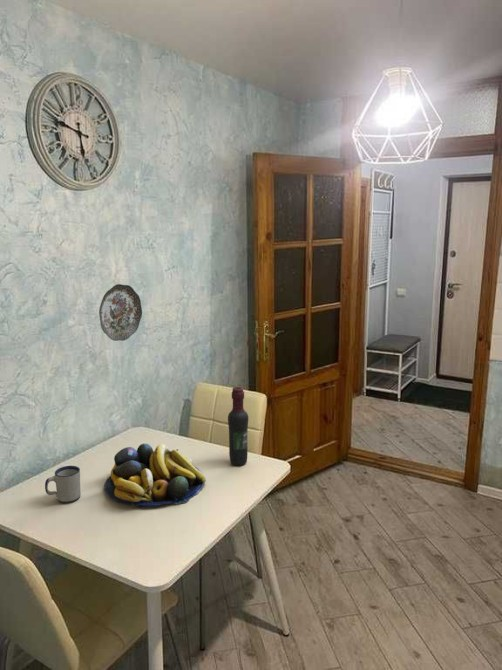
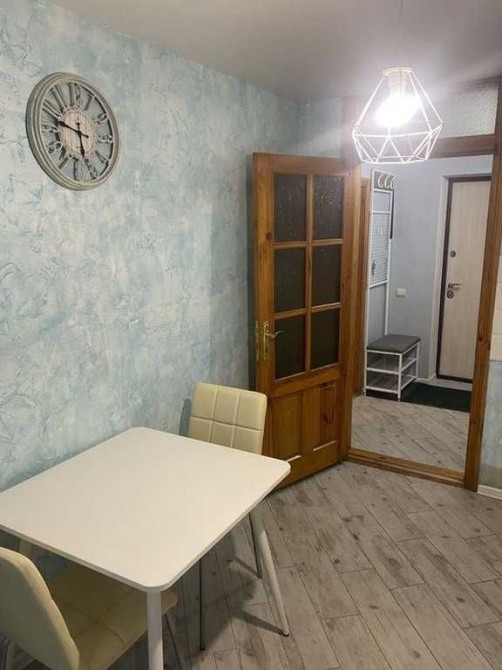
- wine bottle (238, 426)
- decorative plate (119, 312)
- mug (63, 485)
- fruit bowl (154, 466)
